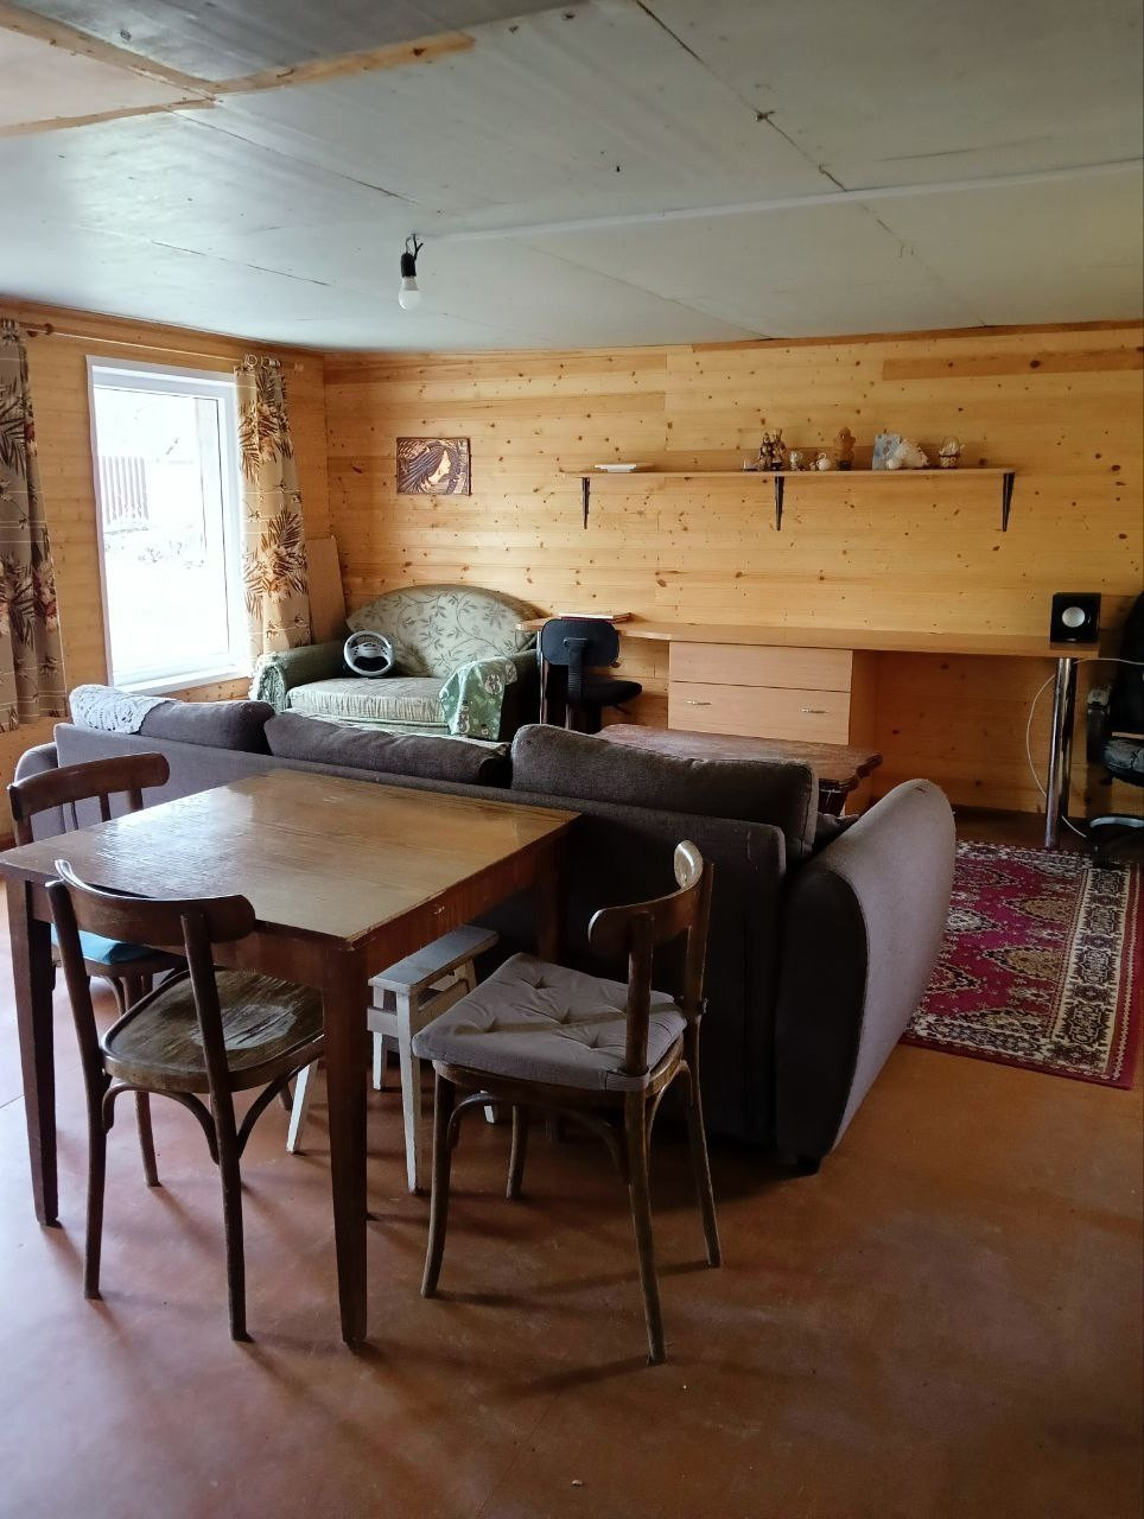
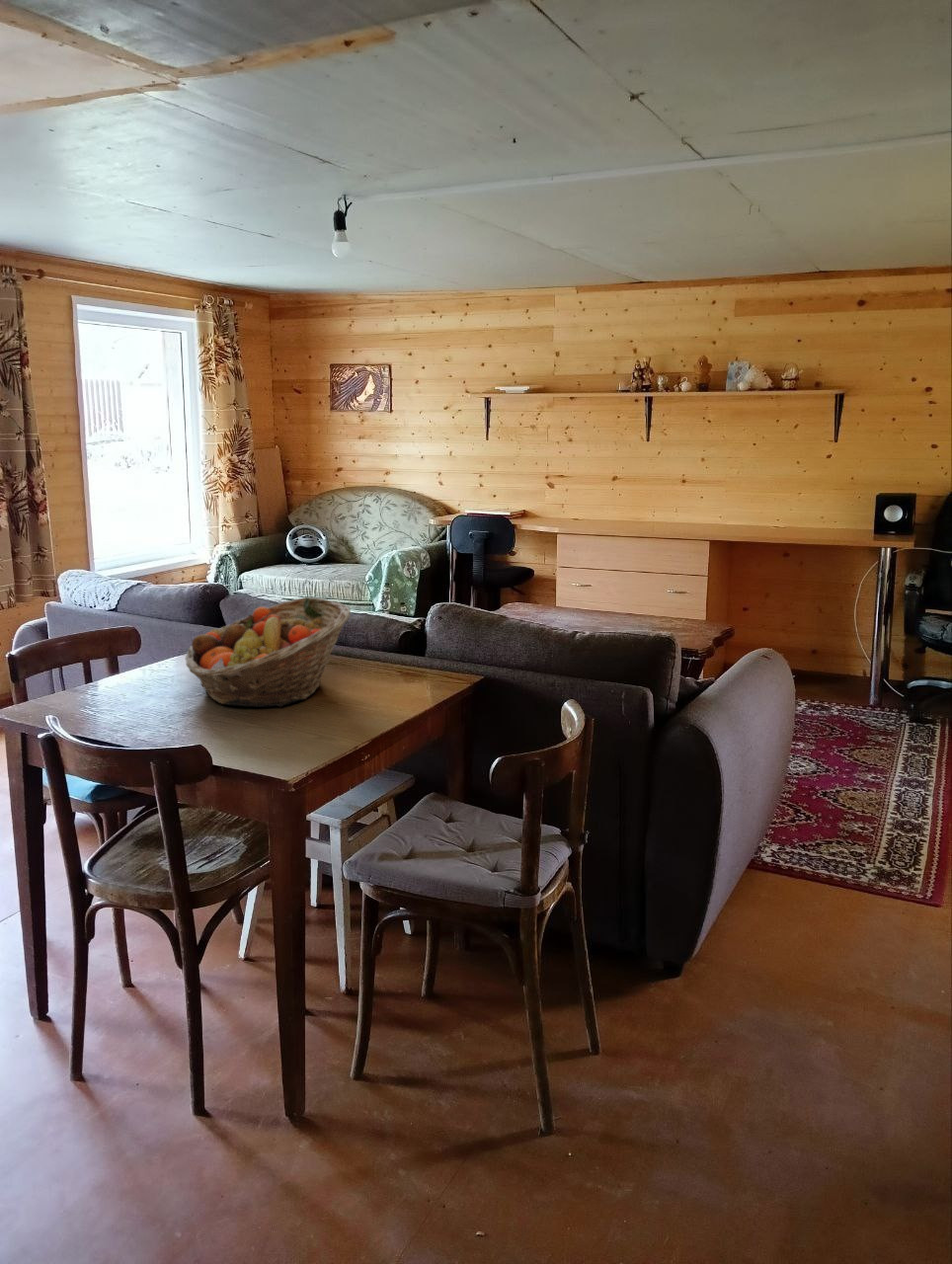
+ fruit basket (269, 648)
